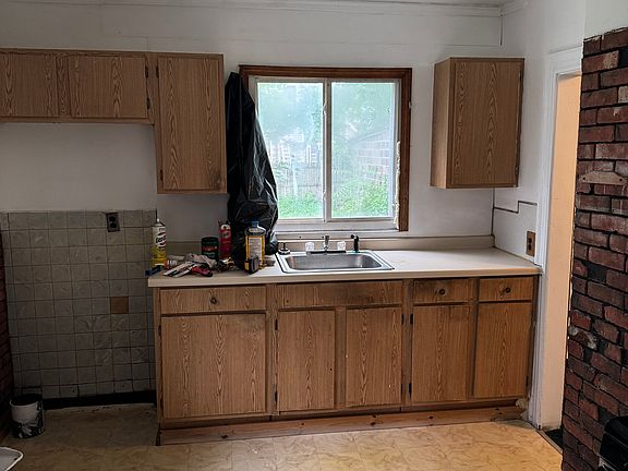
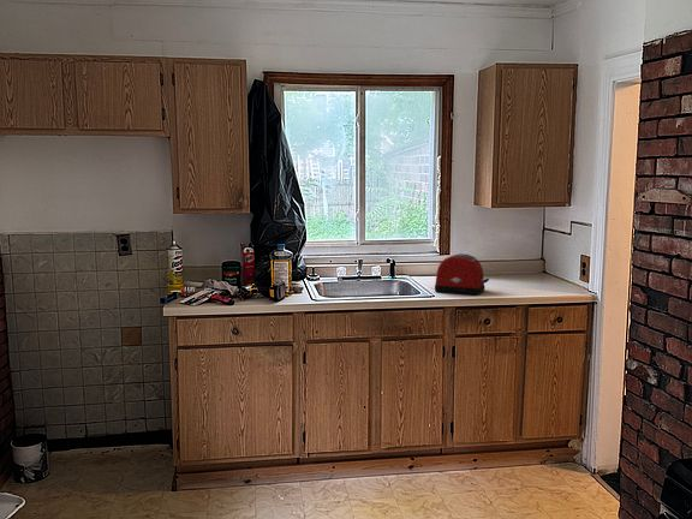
+ toaster (461, 273)
